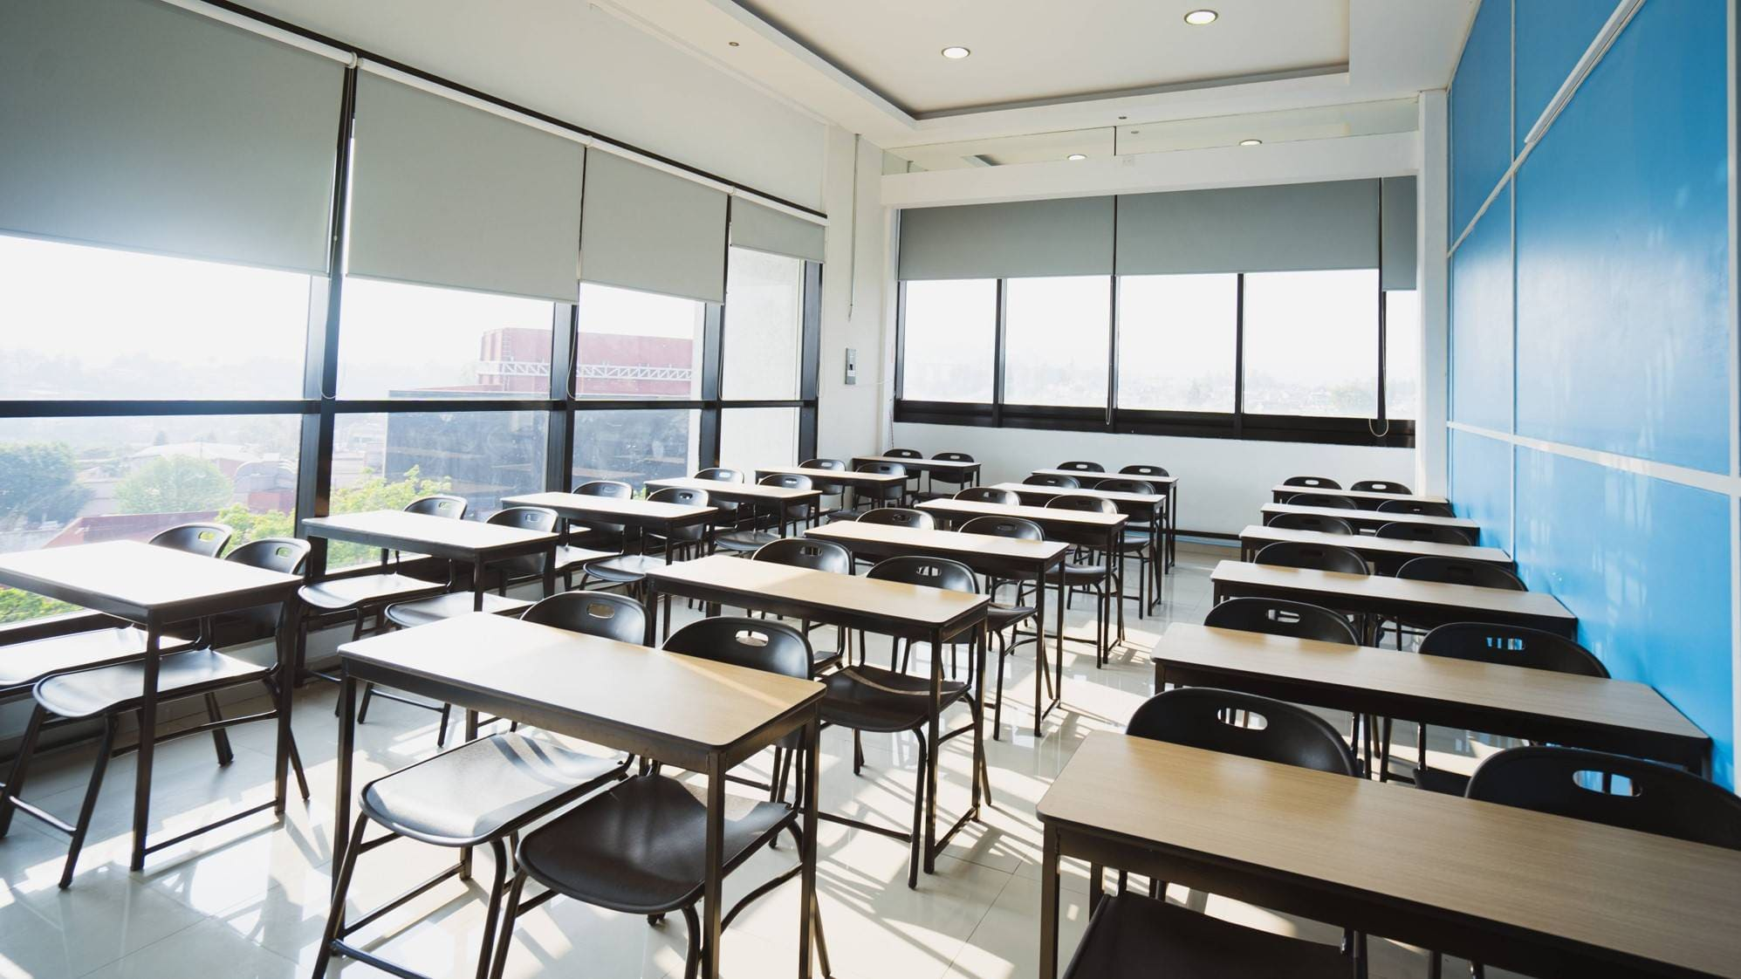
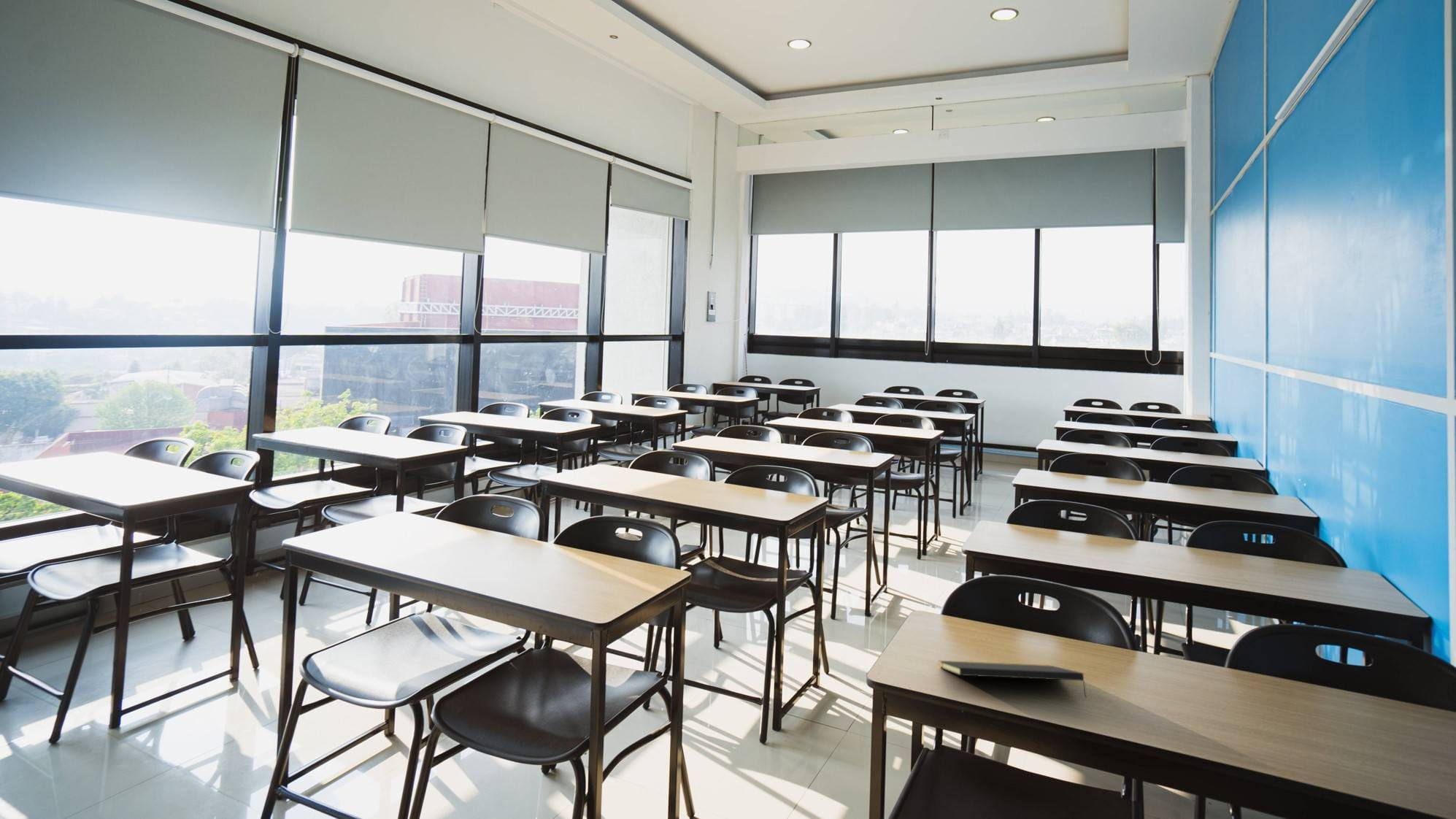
+ notepad (1006, 670)
